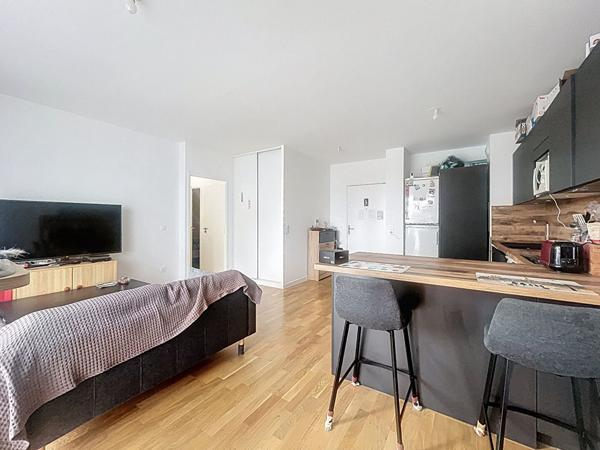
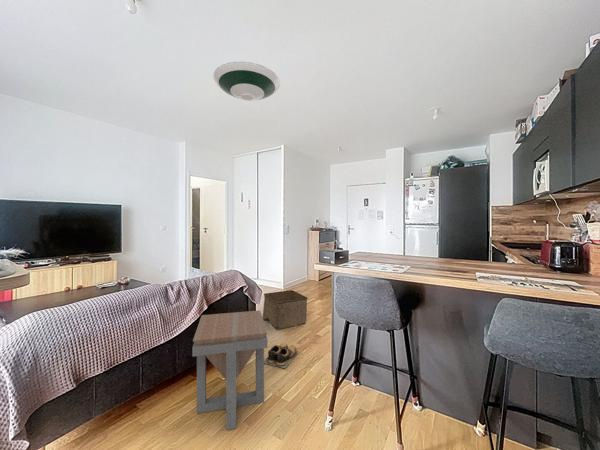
+ storage bin (284, 308)
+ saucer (247, 89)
+ side table (231, 364)
+ shoes (281, 351)
